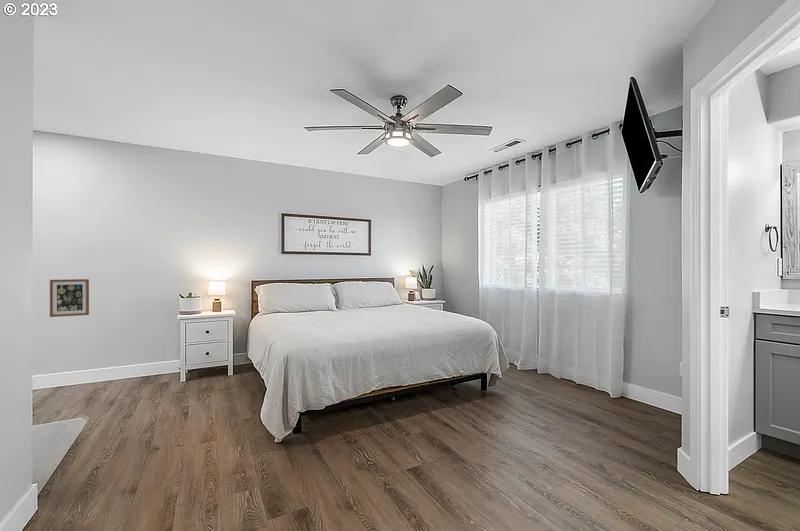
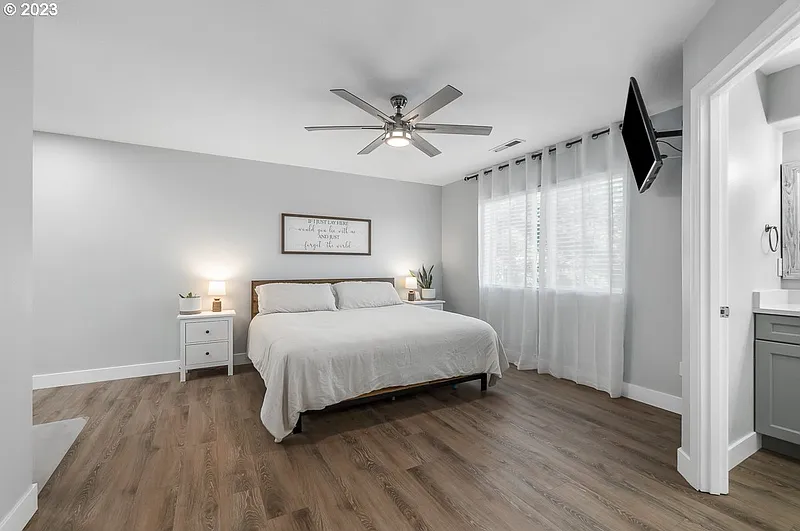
- wall art (69, 297)
